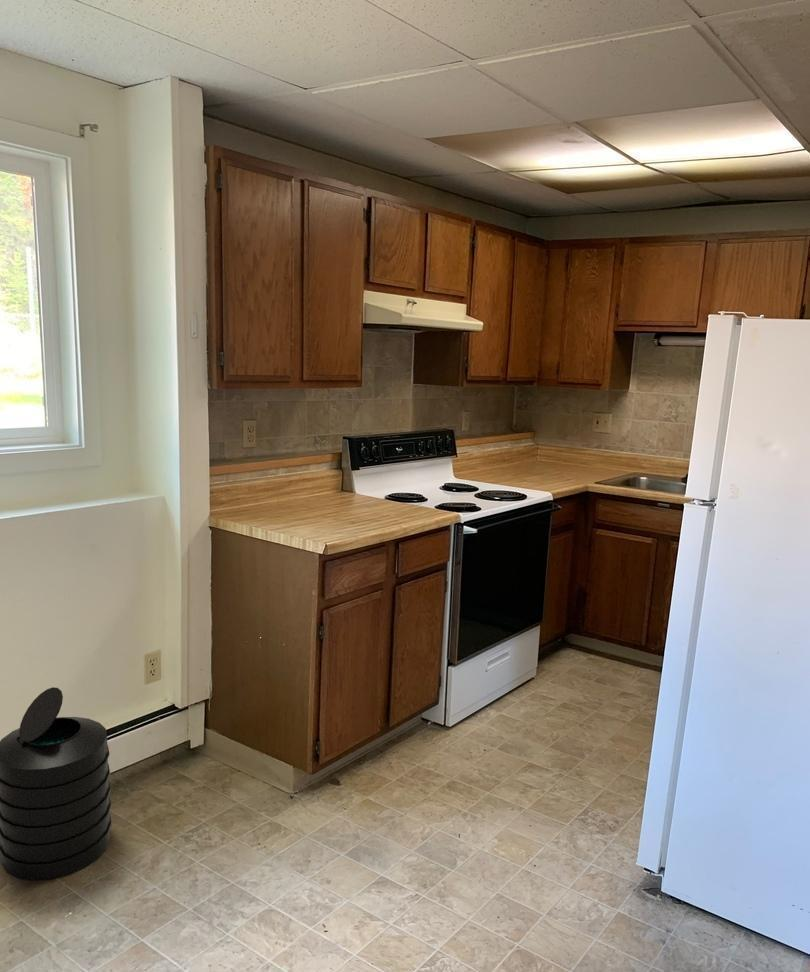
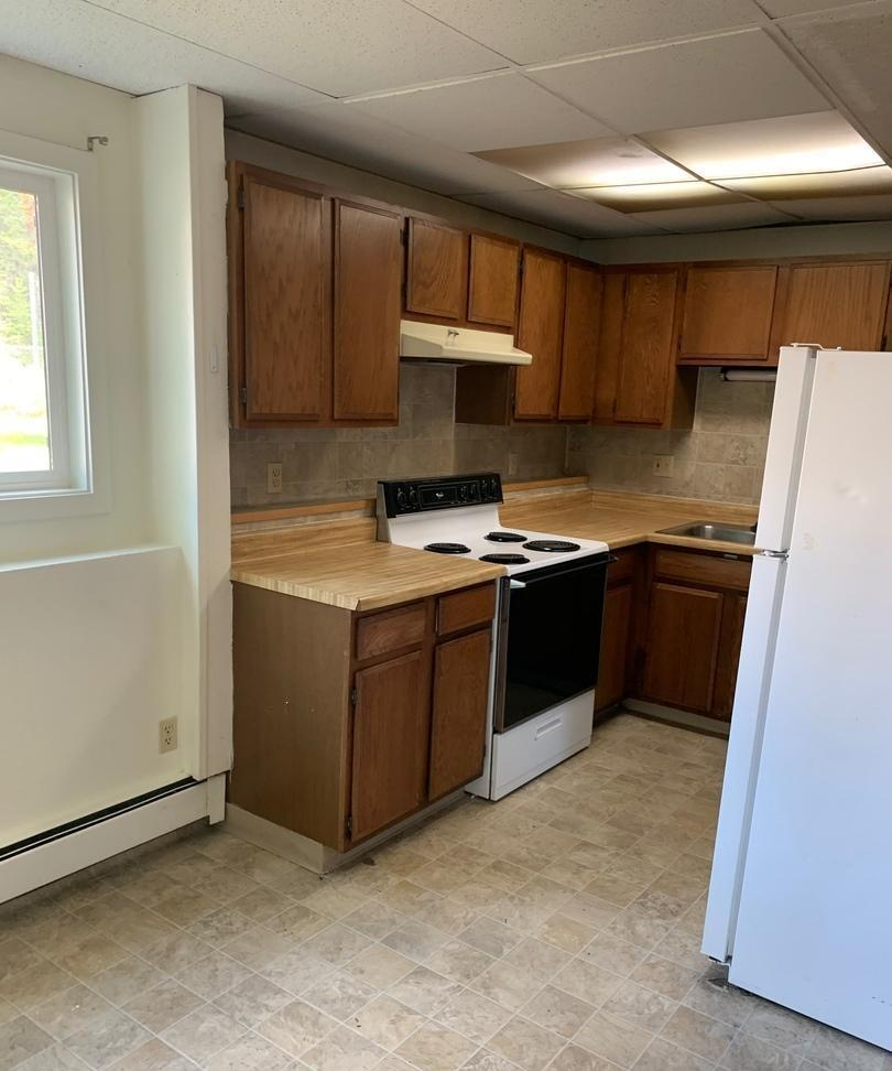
- trash can (53, 770)
